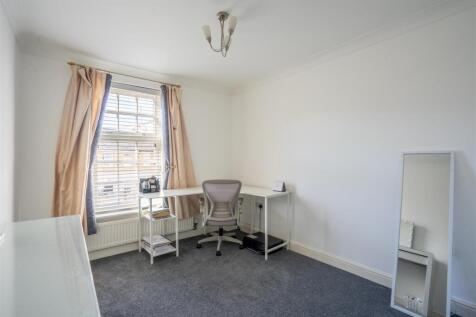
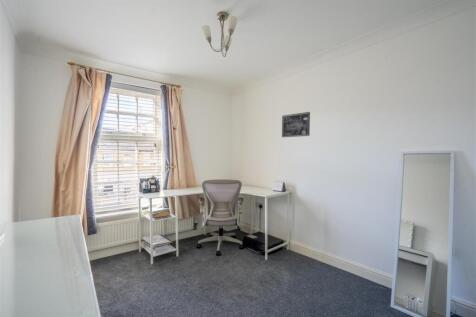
+ wall art (295, 125)
